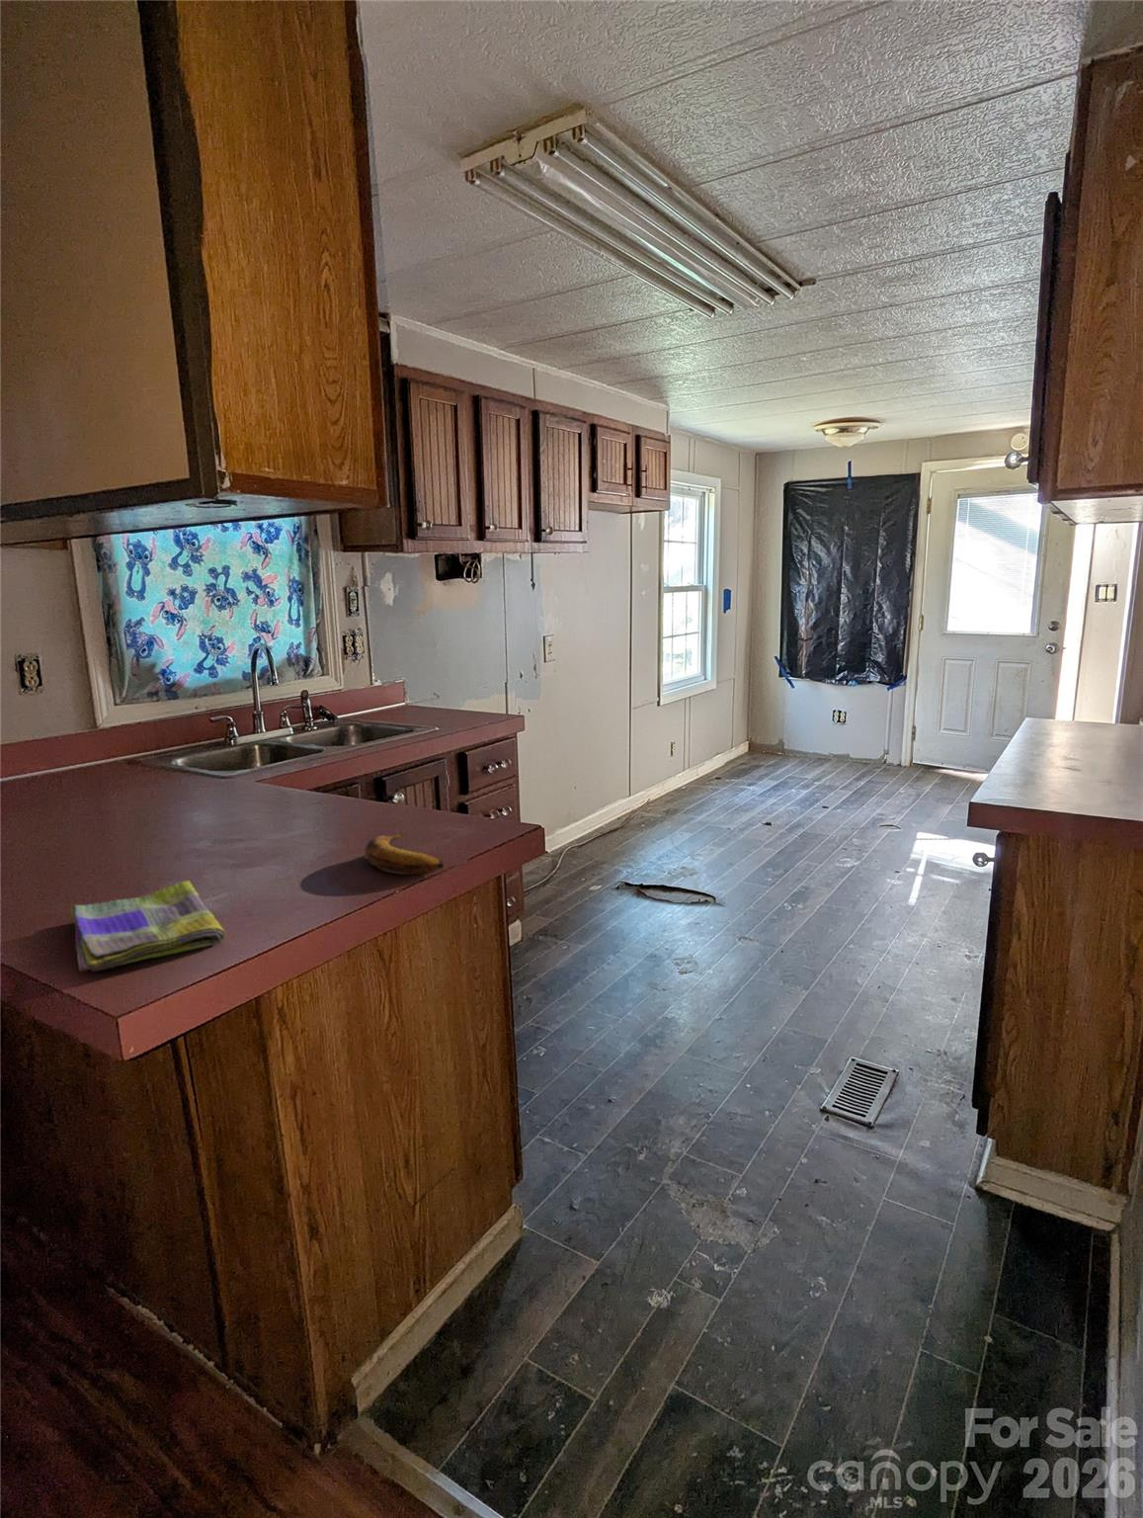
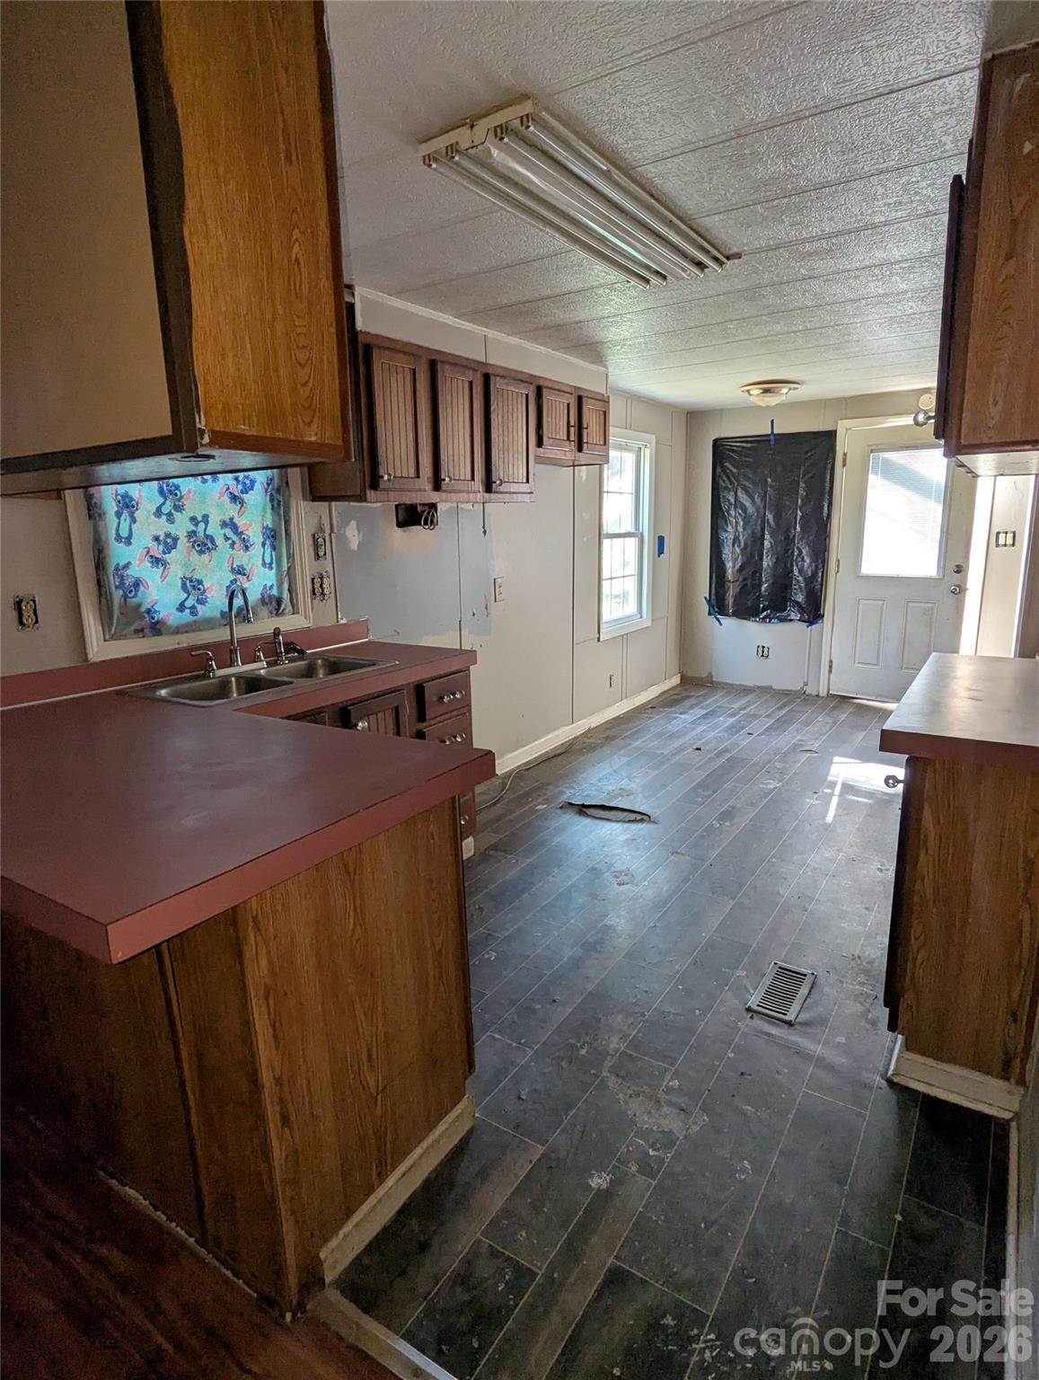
- banana (402, 851)
- dish towel (145, 922)
